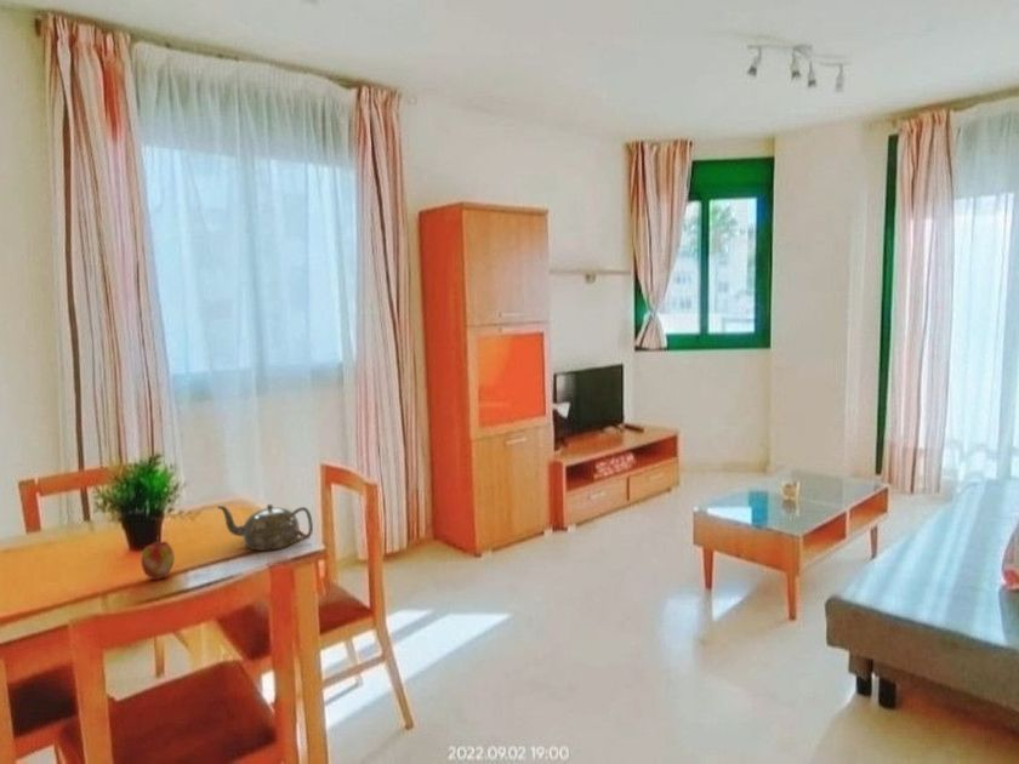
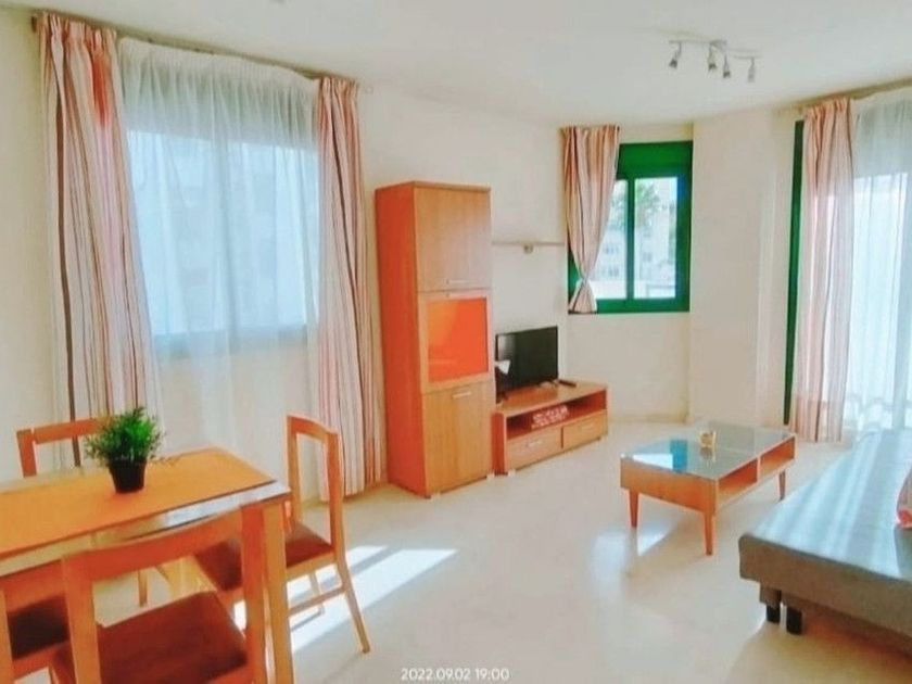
- apple (158, 557)
- teapot (266, 523)
